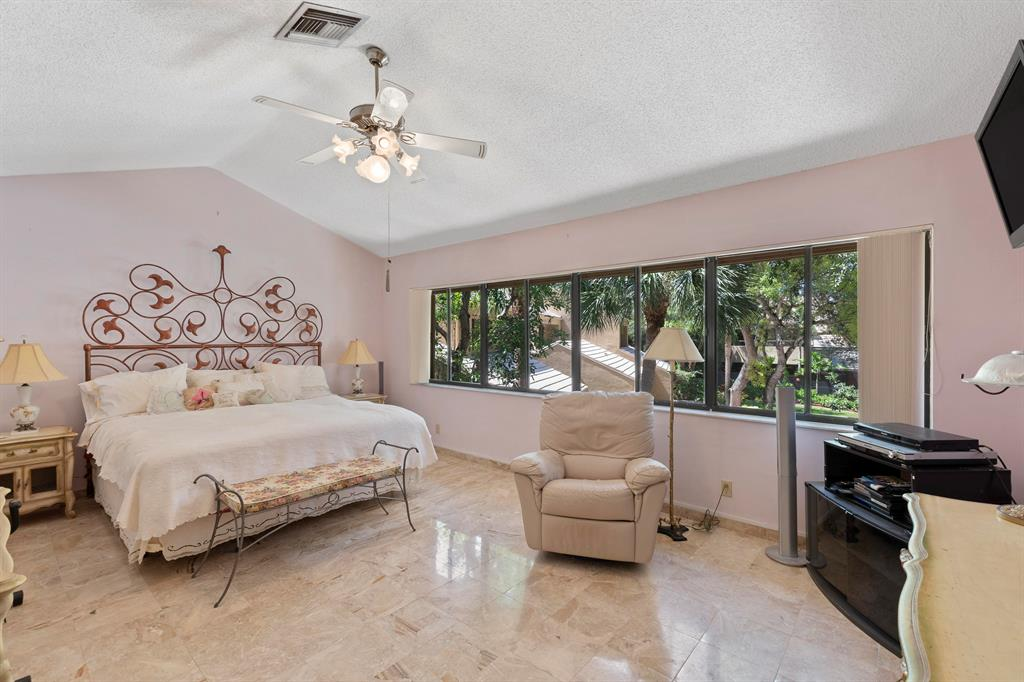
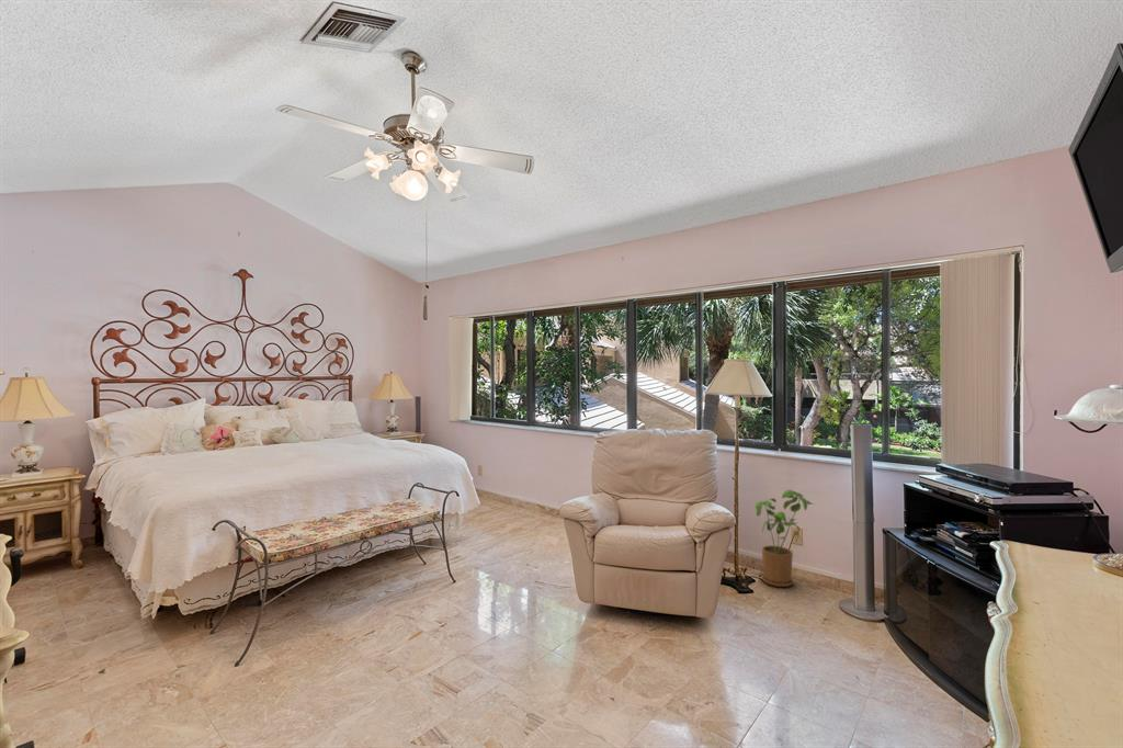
+ house plant (778, 536)
